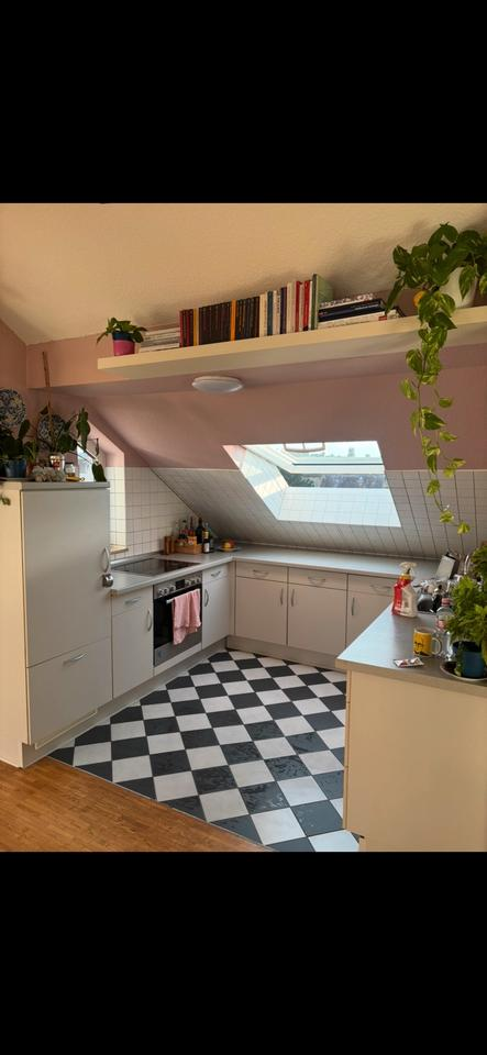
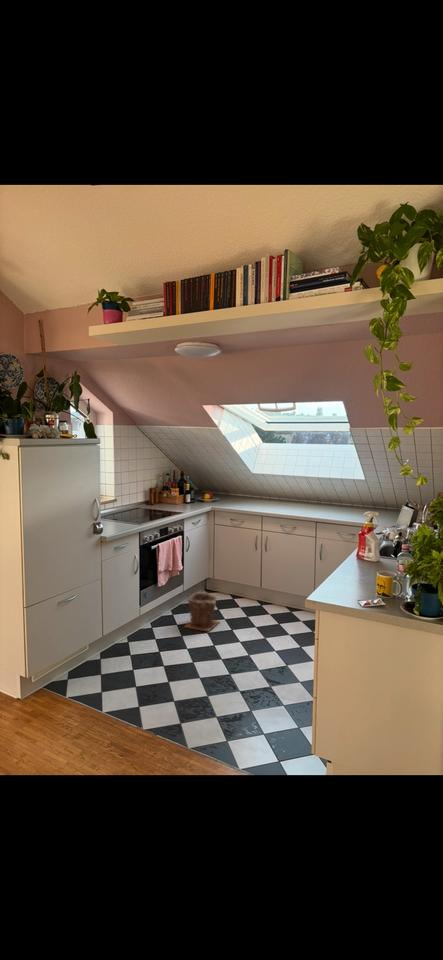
+ plant pot (202, 610)
